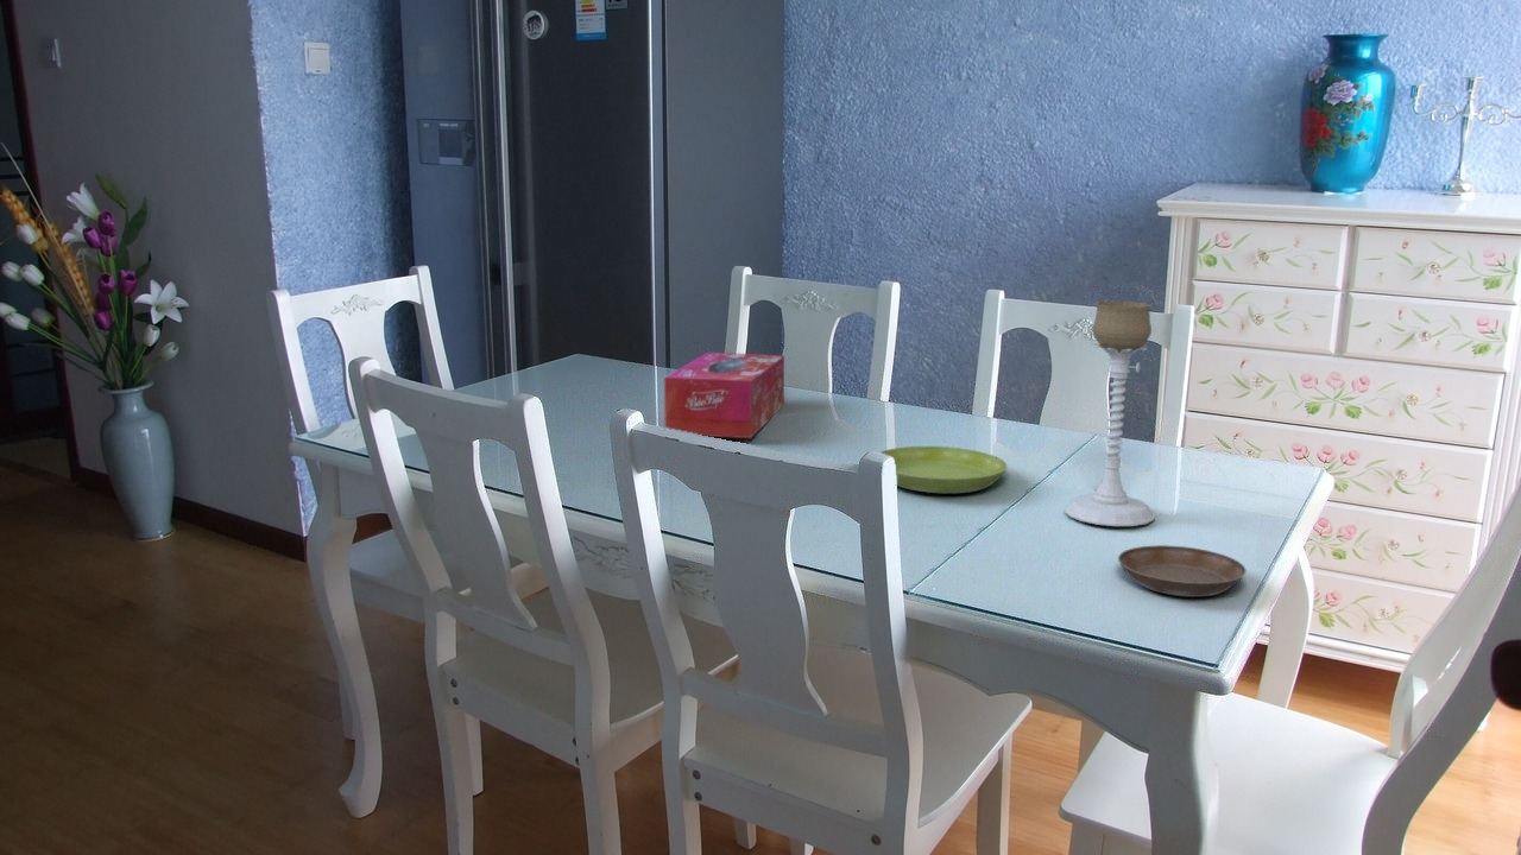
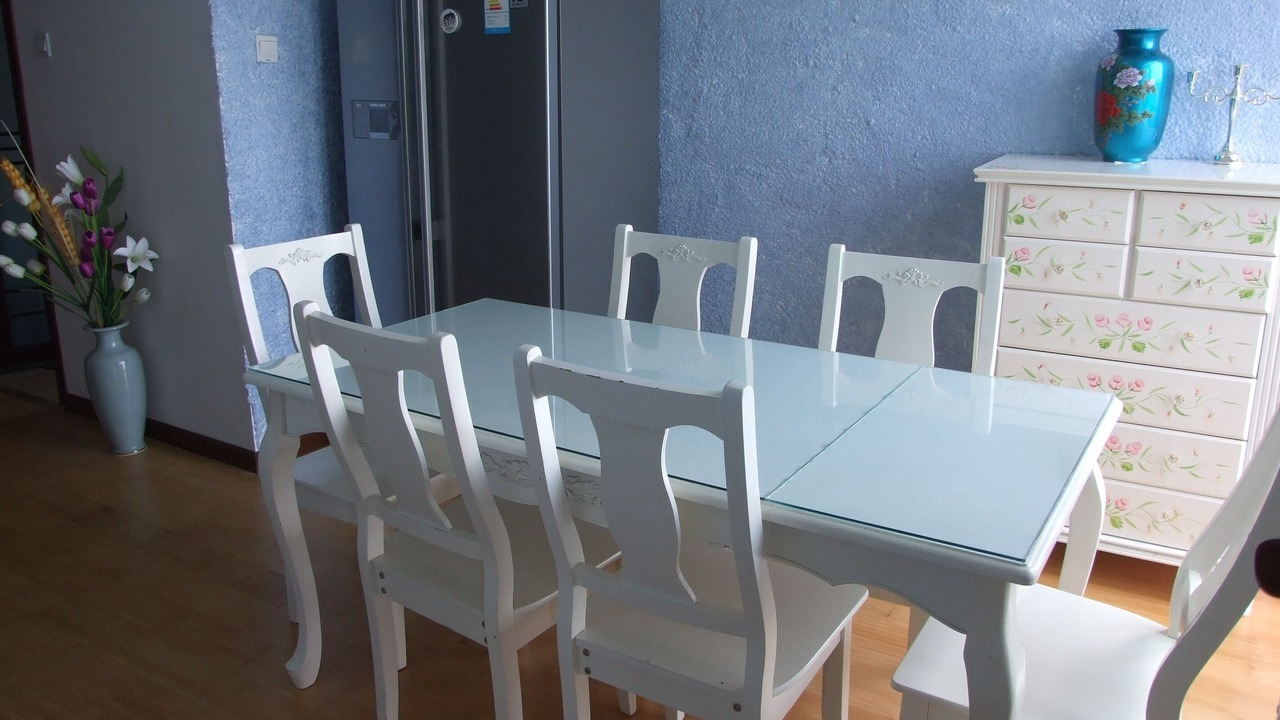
- tissue box (727, 392)
- saucer (938, 470)
- candle holder (1116, 410)
- saucer (1180, 572)
